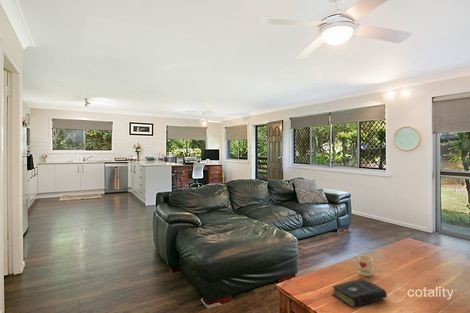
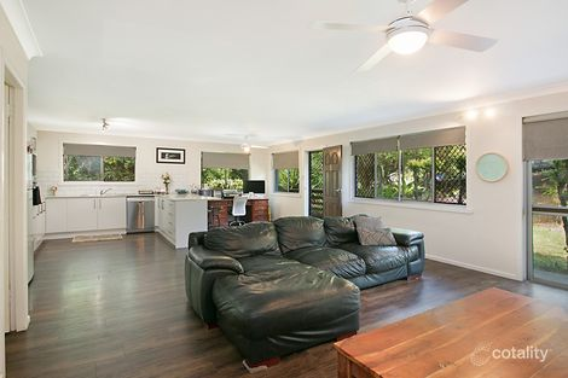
- mug (367, 266)
- book (356, 291)
